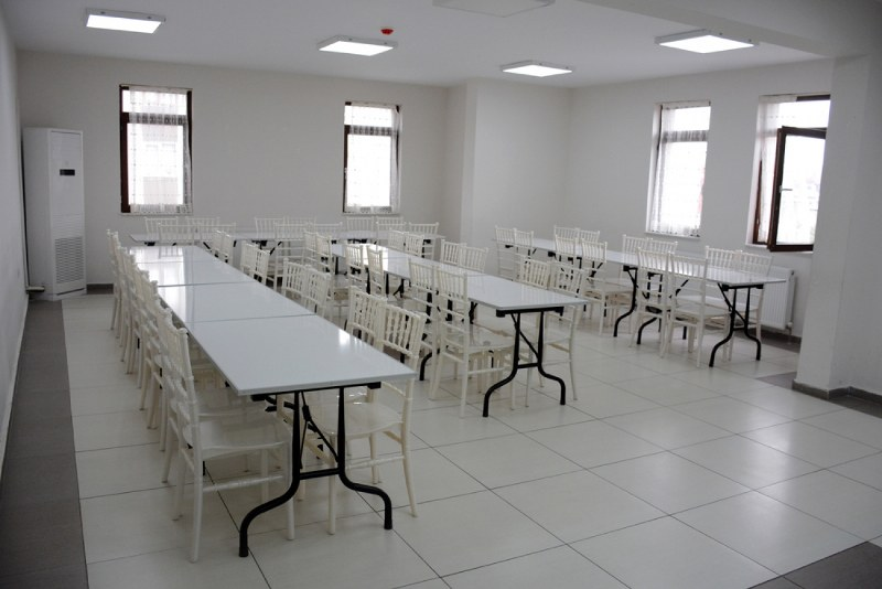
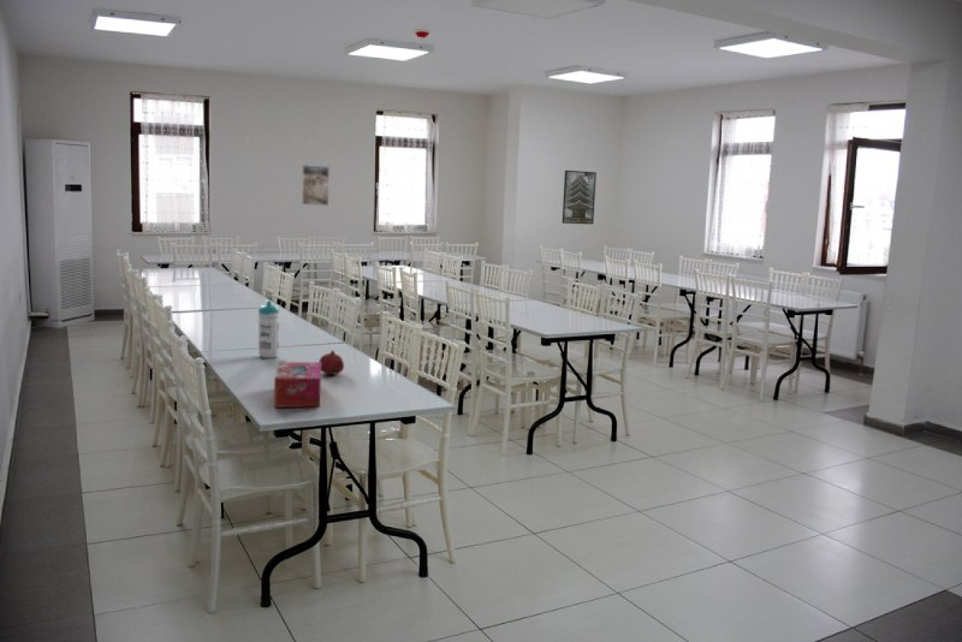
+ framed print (578, 197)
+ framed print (315, 185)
+ water bottle (268, 328)
+ tissue box (298, 382)
+ fruit (331, 362)
